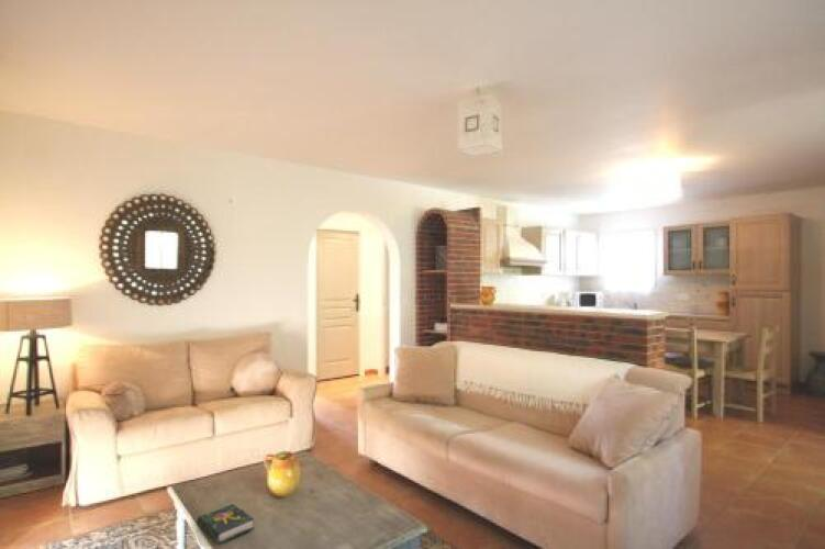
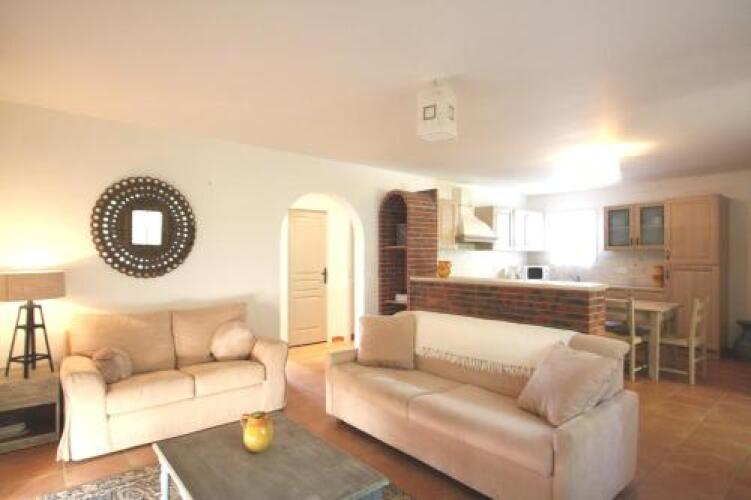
- book (225, 523)
